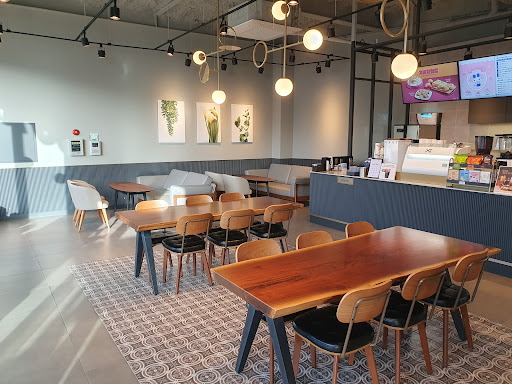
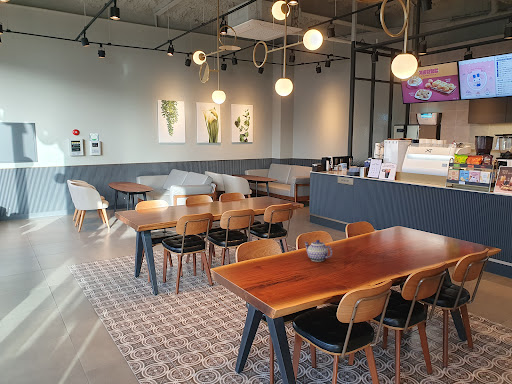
+ teapot (317, 249)
